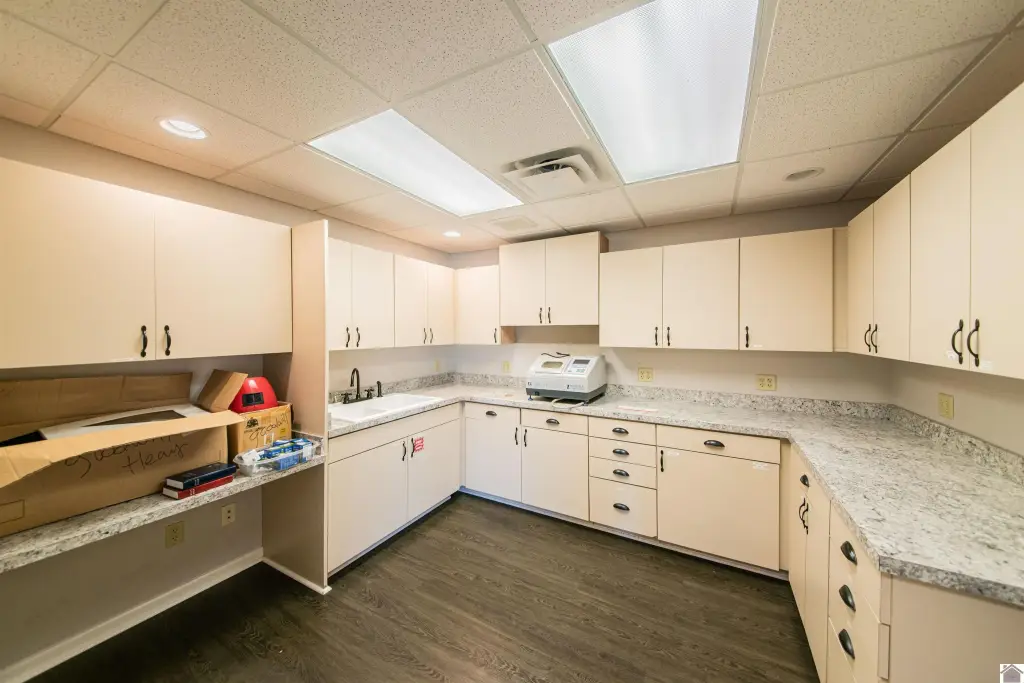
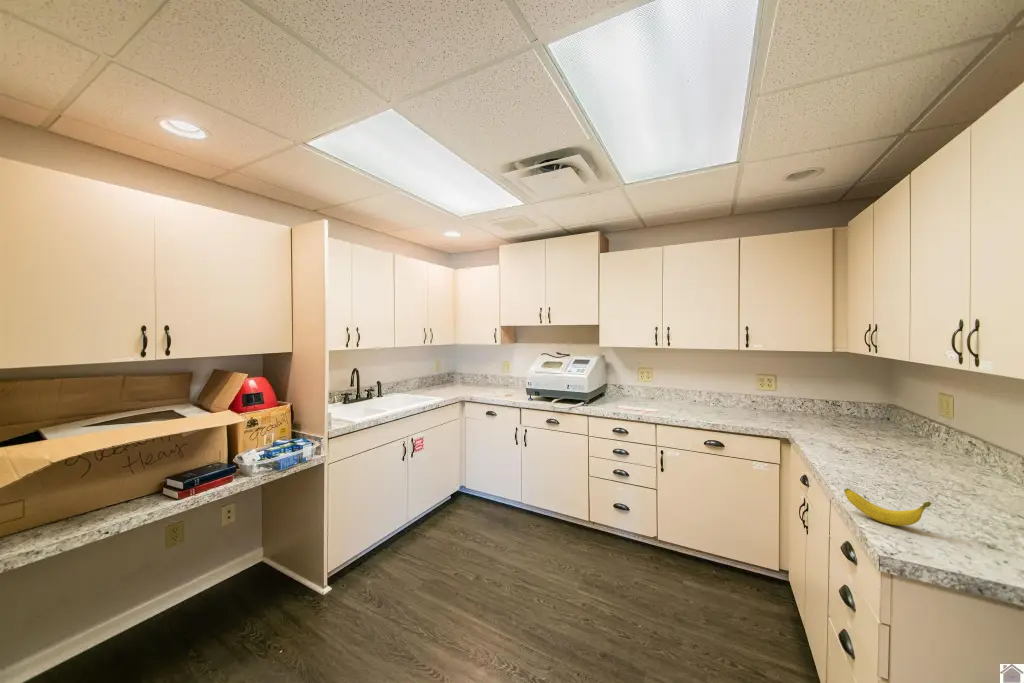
+ banana (883, 508)
